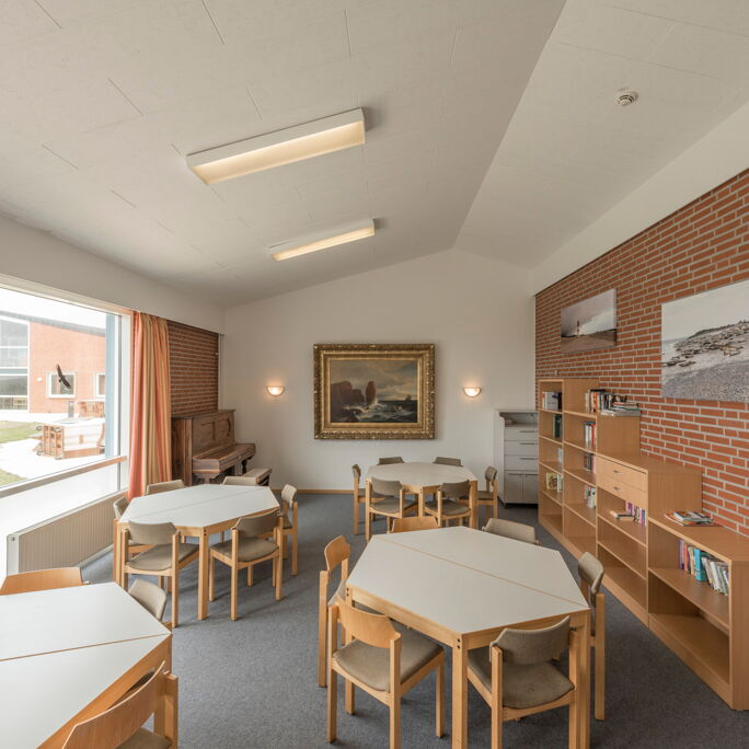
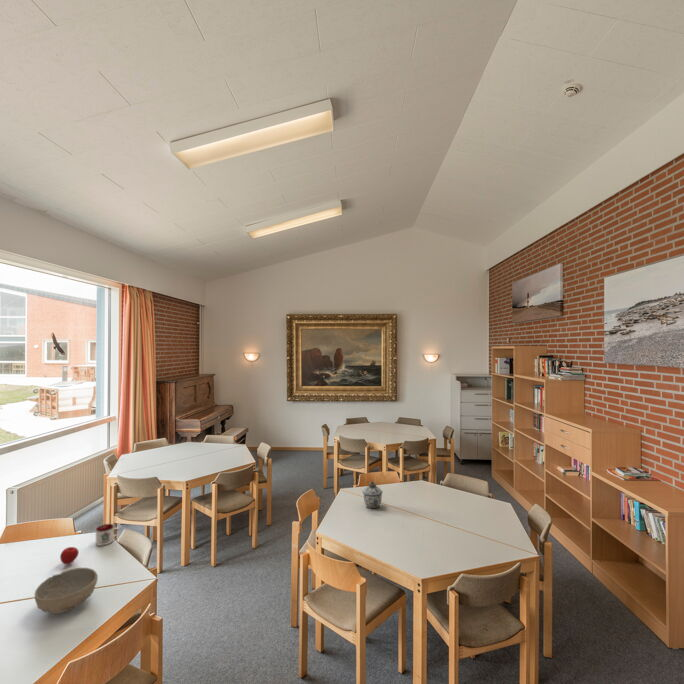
+ mug (107, 534)
+ bowl (66, 593)
+ apple (69, 555)
+ lidded jar (372, 493)
